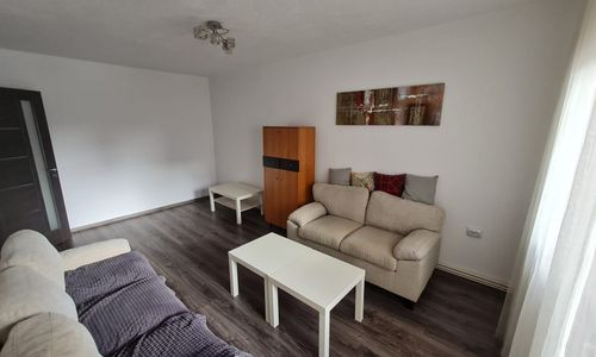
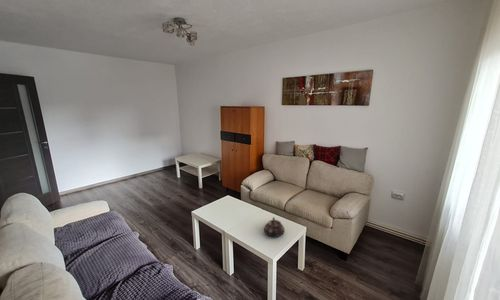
+ teapot (274, 226)
